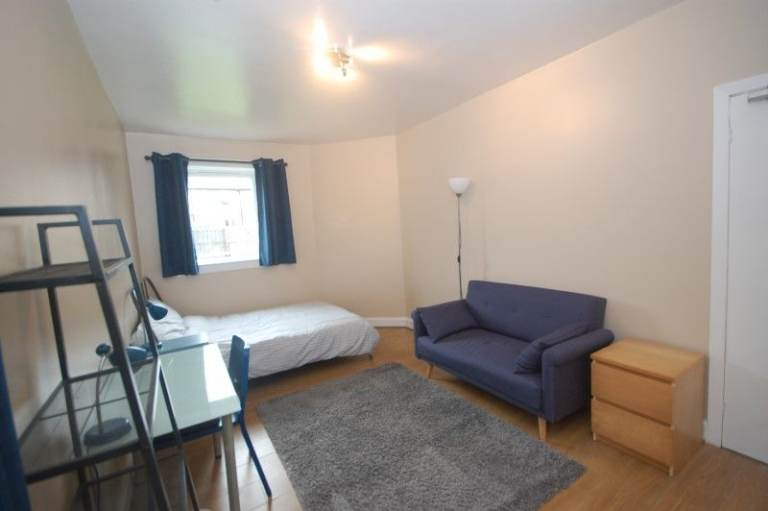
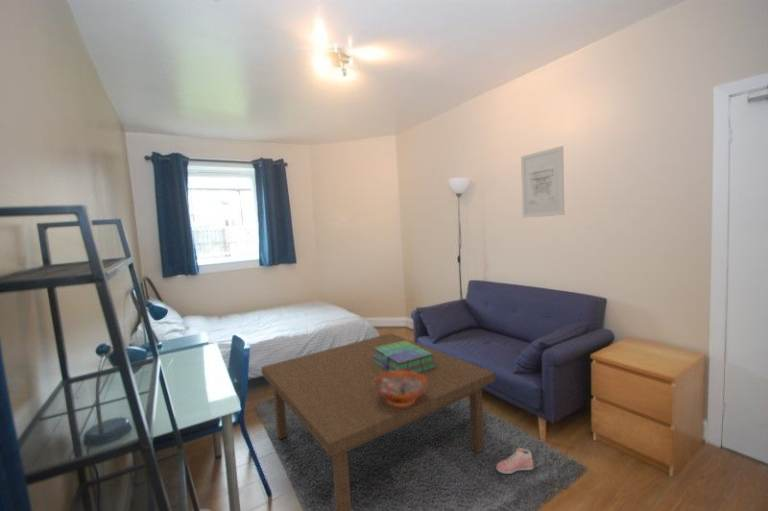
+ decorative bowl (400, 389)
+ stack of books (402, 357)
+ sneaker (514, 459)
+ coffee table (372, 406)
+ wall art (541, 184)
